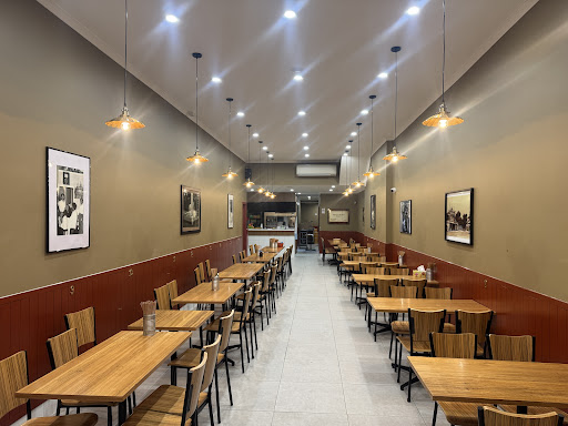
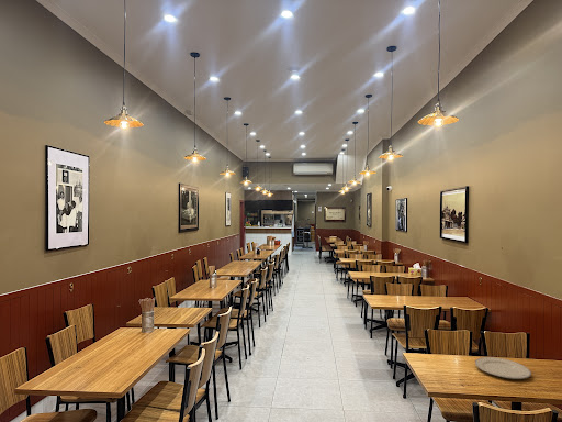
+ chinaware (502, 368)
